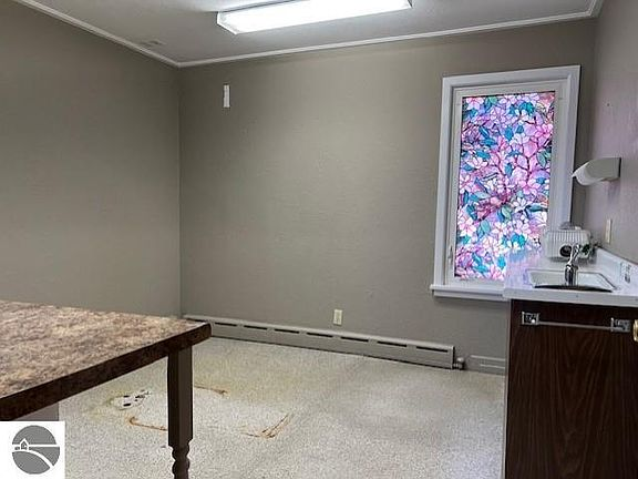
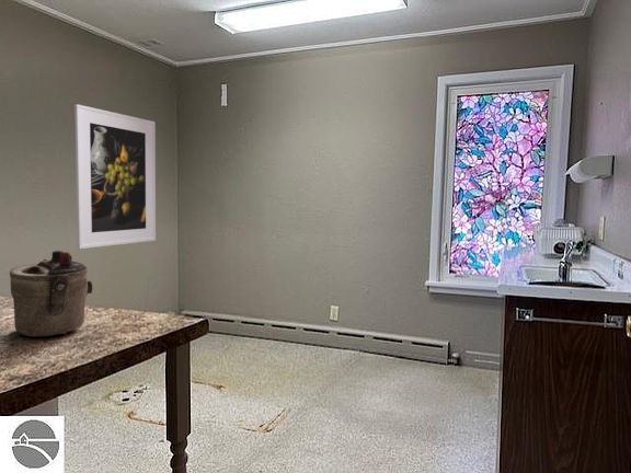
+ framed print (119, 180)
+ teapot (53, 290)
